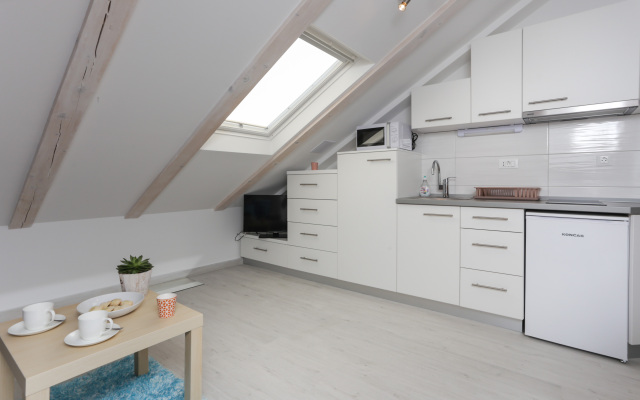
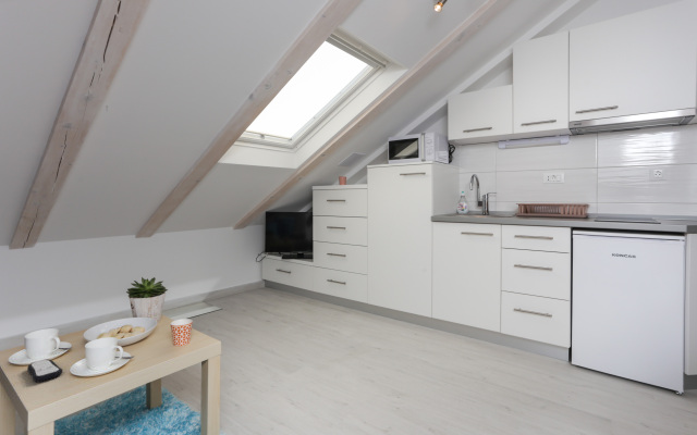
+ remote control (44, 369)
